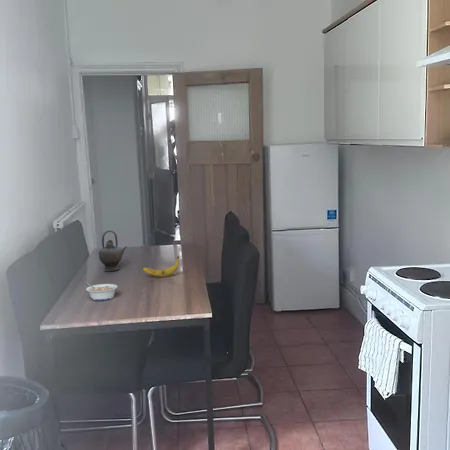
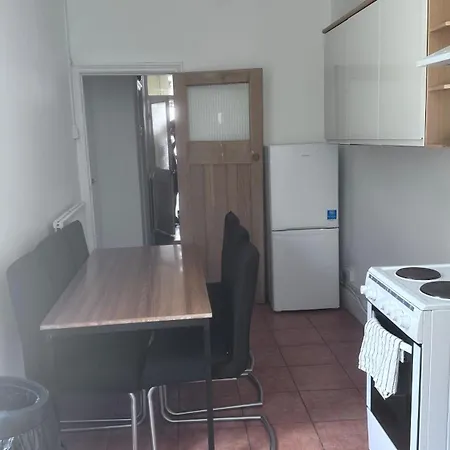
- legume (100, 291)
- banana (160, 270)
- teapot (112, 250)
